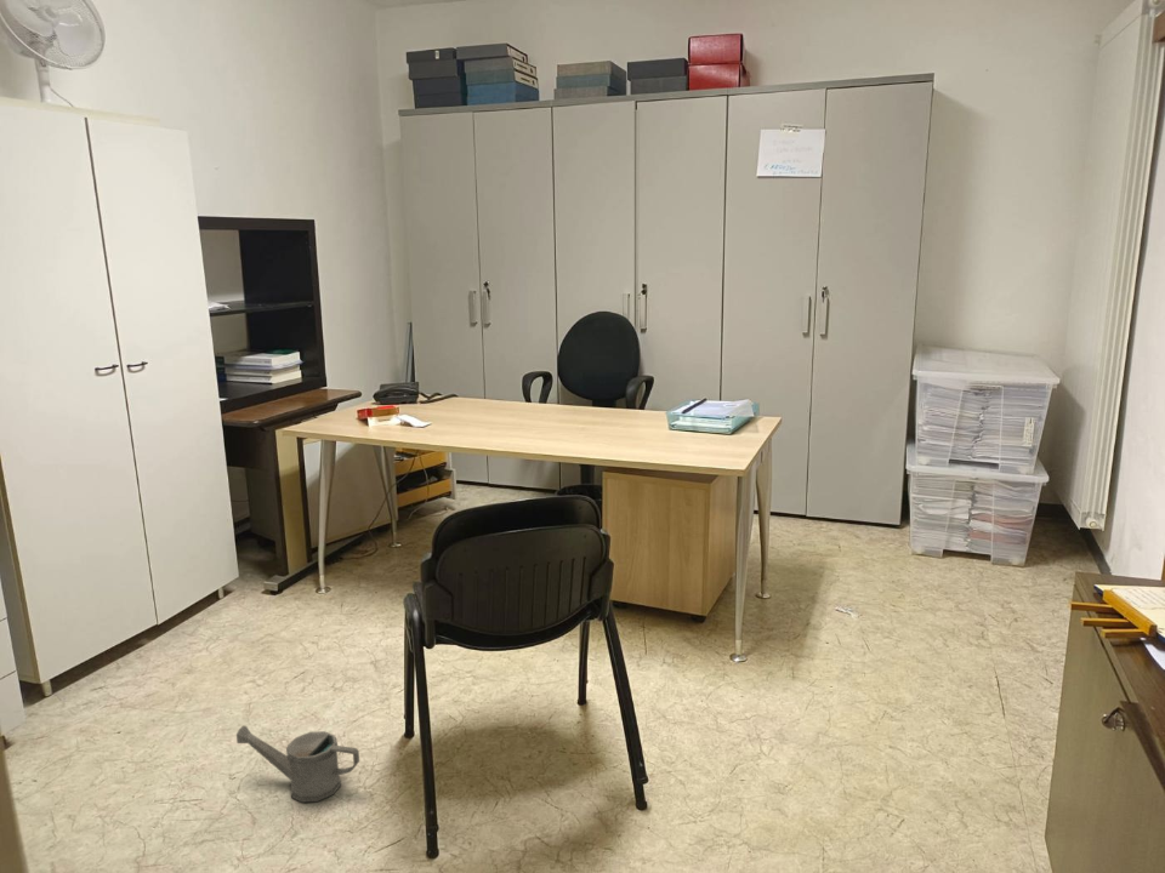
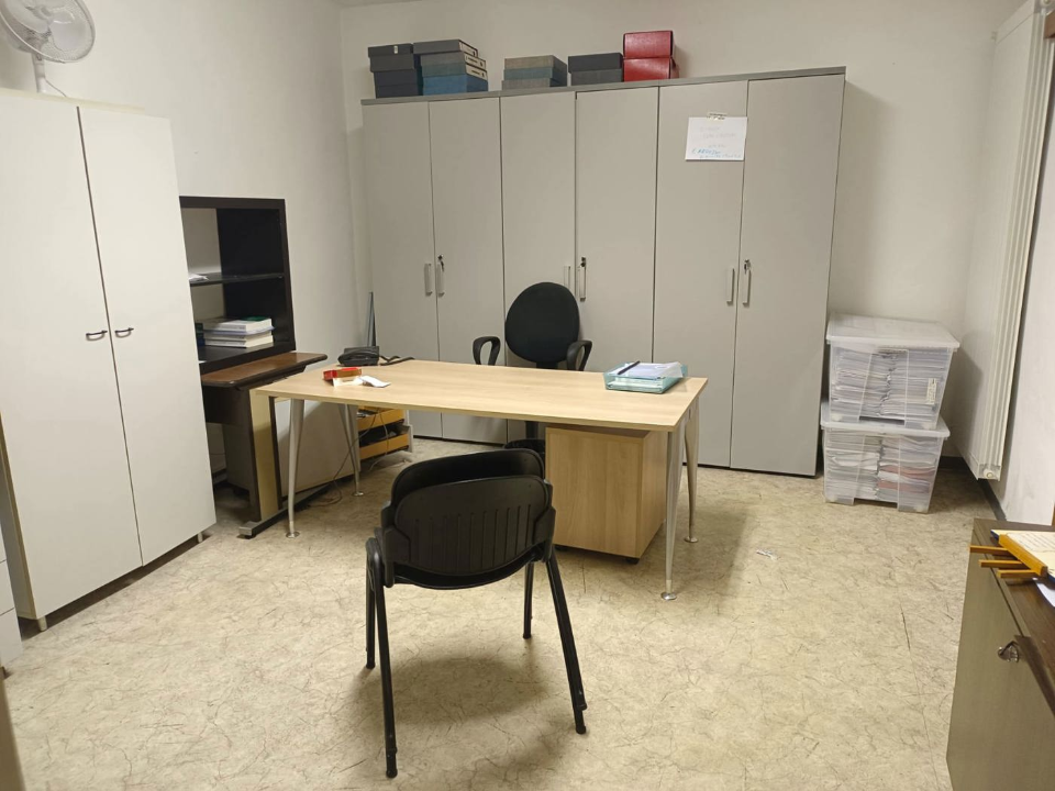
- watering can (299, 759)
